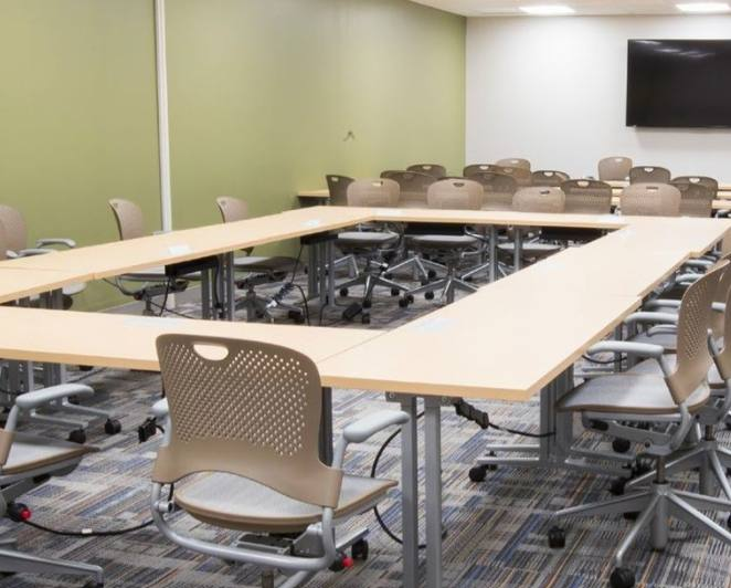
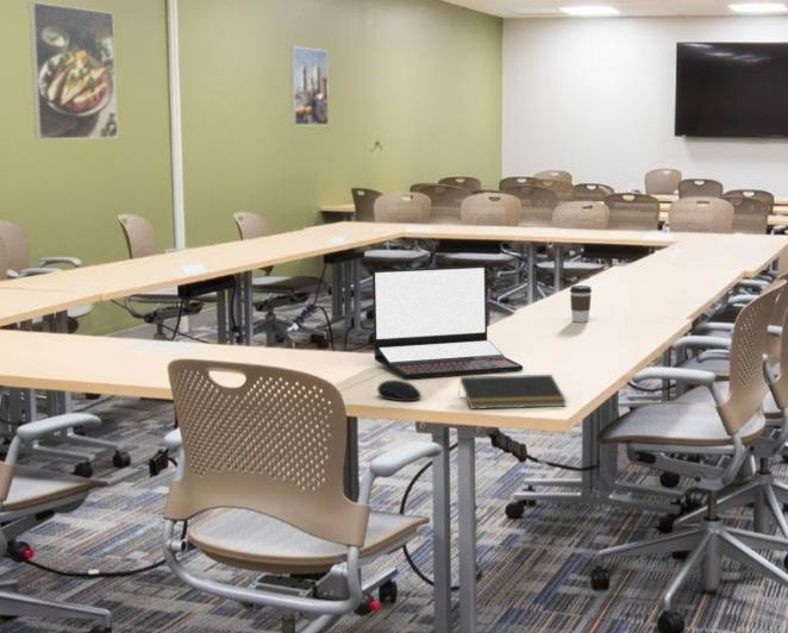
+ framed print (75, 73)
+ coffee cup (580, 303)
+ computer mouse (399, 389)
+ notepad (512, 390)
+ laptop (446, 320)
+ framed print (309, 87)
